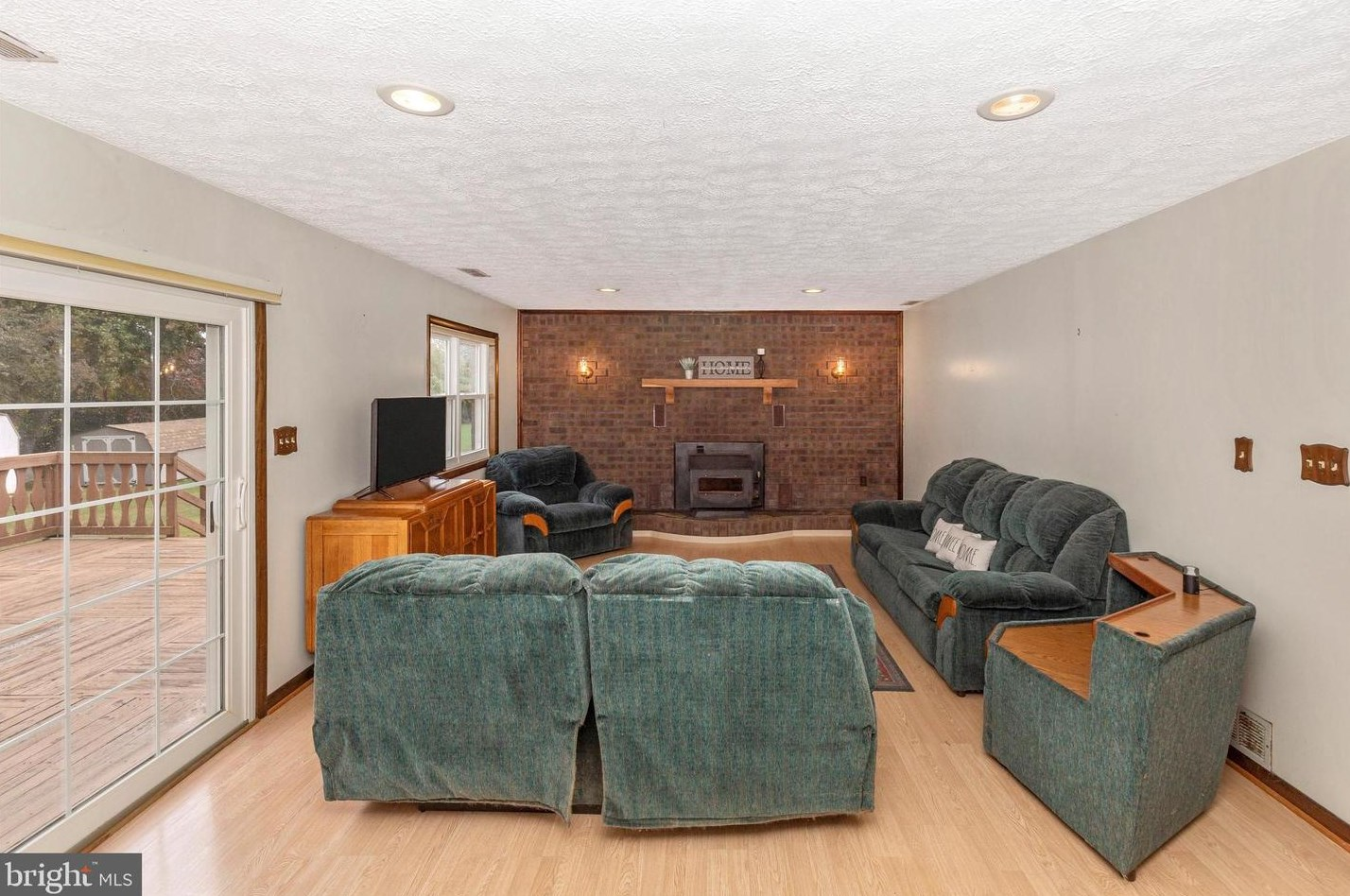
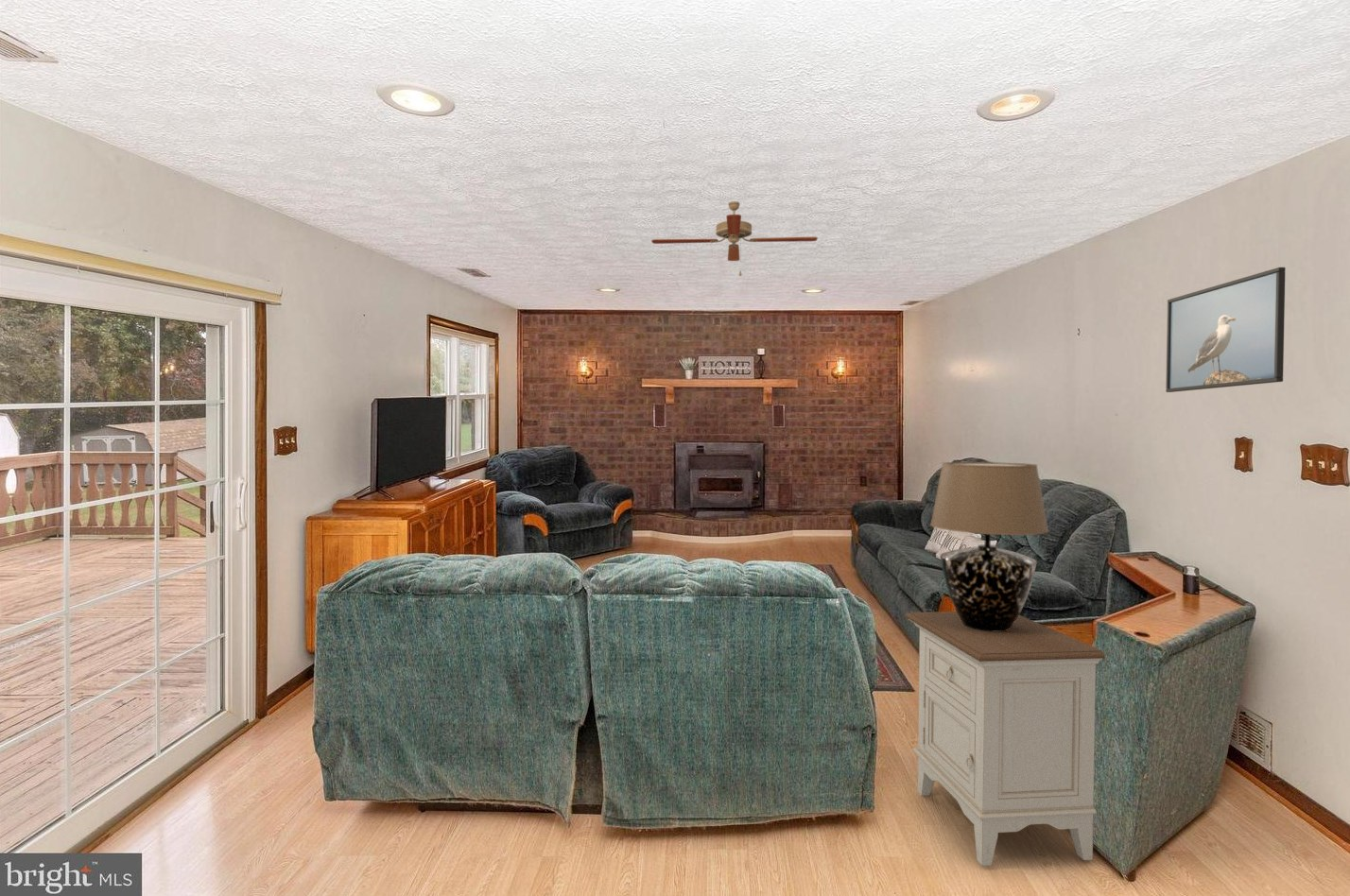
+ ceiling fan (734, 239)
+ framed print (1219, 336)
+ table lamp (987, 543)
+ nightstand (993, 727)
